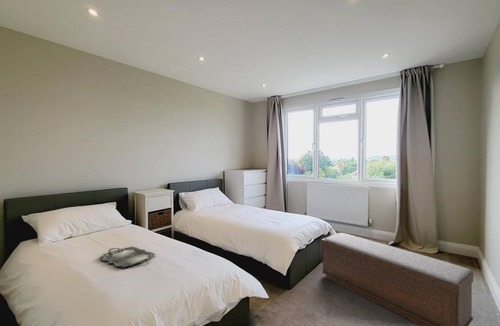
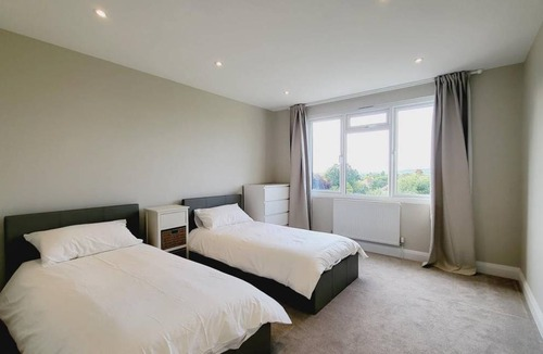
- bench (384, 272)
- serving tray (127, 255)
